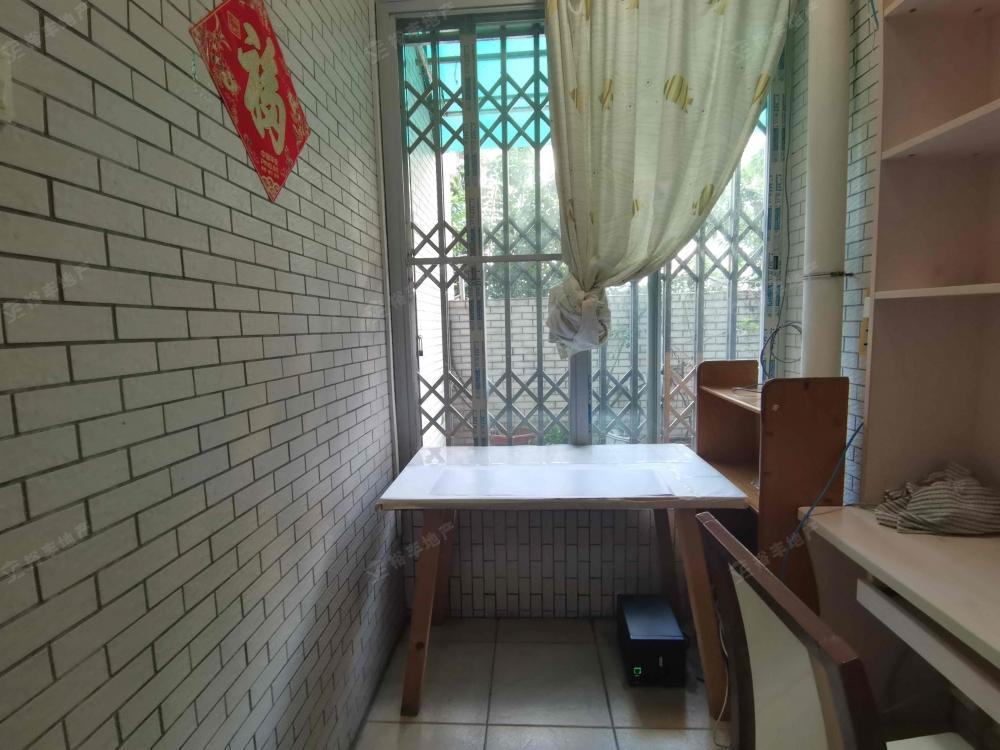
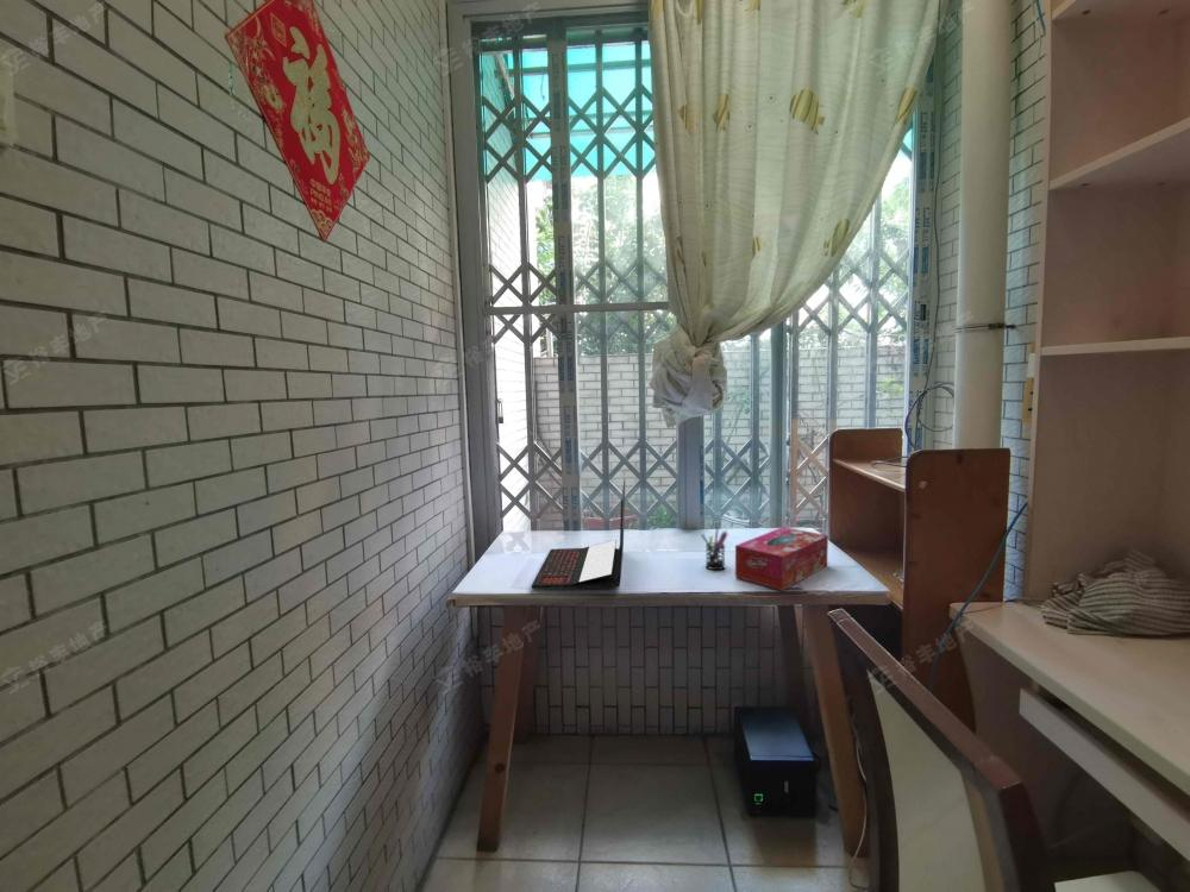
+ pen holder (713, 547)
+ tissue box (782, 555)
+ laptop (584, 547)
